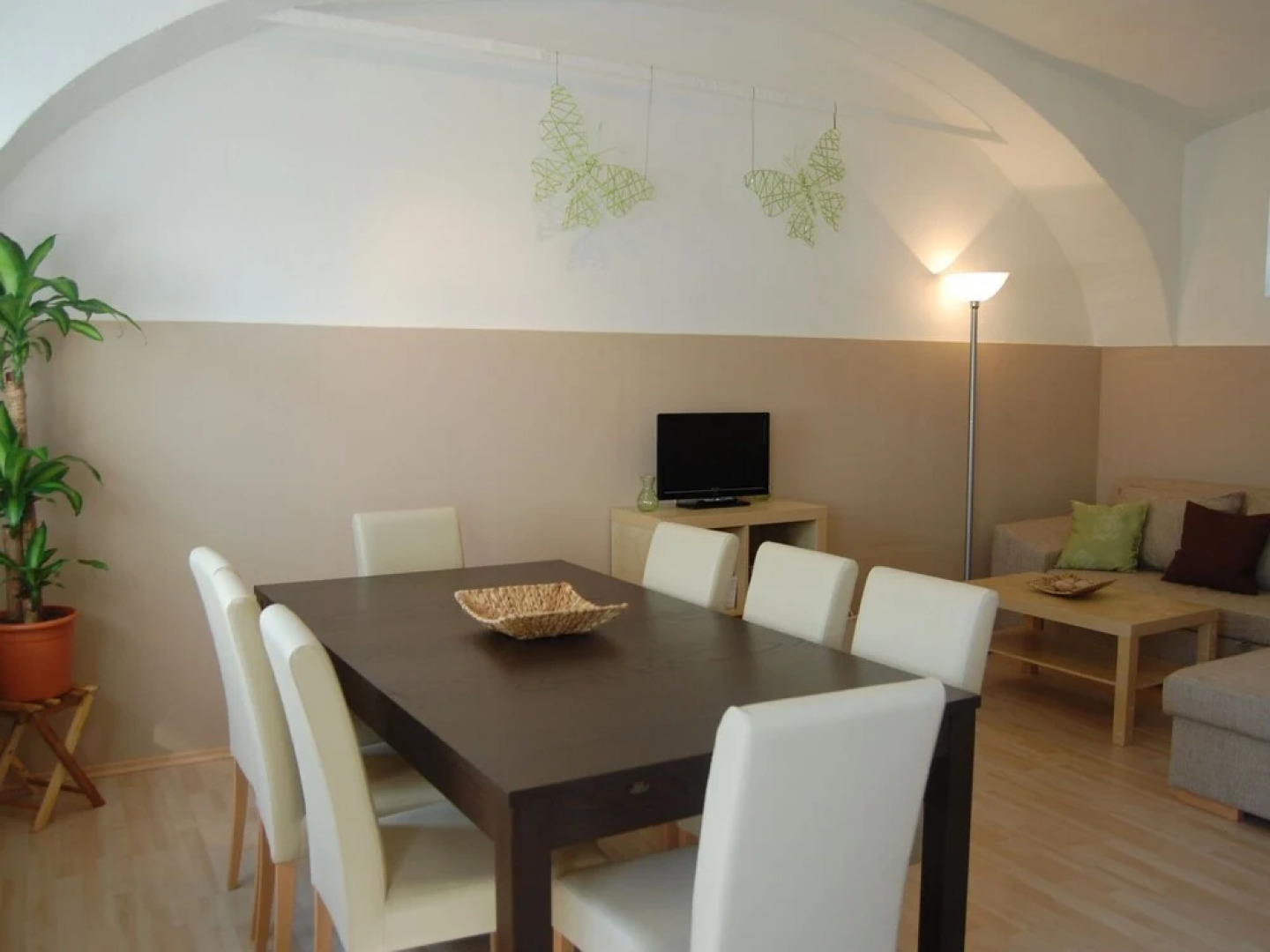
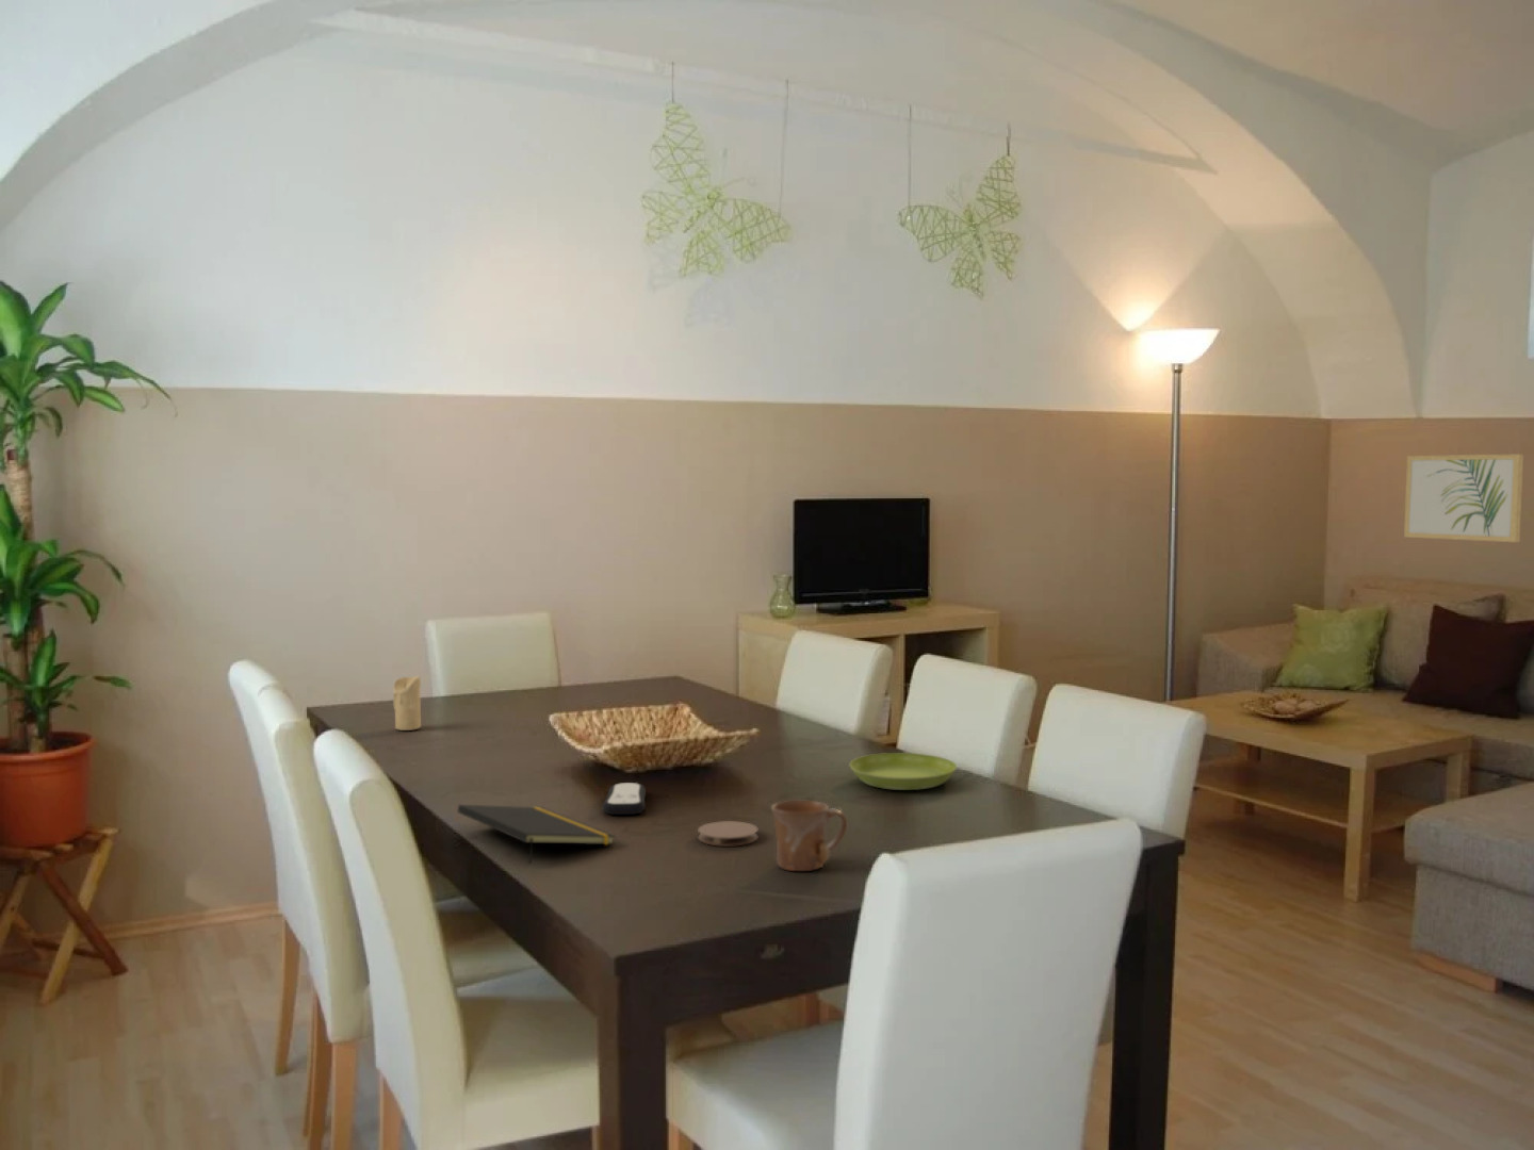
+ candle (406, 702)
+ wall art (1460, 498)
+ mug (809, 835)
+ coaster (727, 832)
+ notepad (535, 824)
+ remote control (626, 797)
+ saucer (902, 772)
